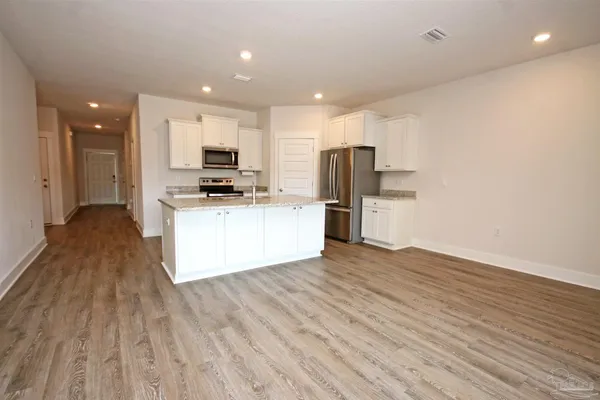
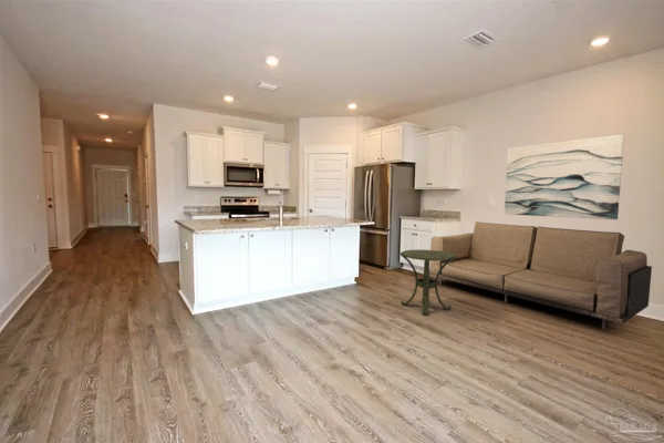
+ wall art (556, 179)
+ sofa (522, 262)
+ side table (426, 280)
